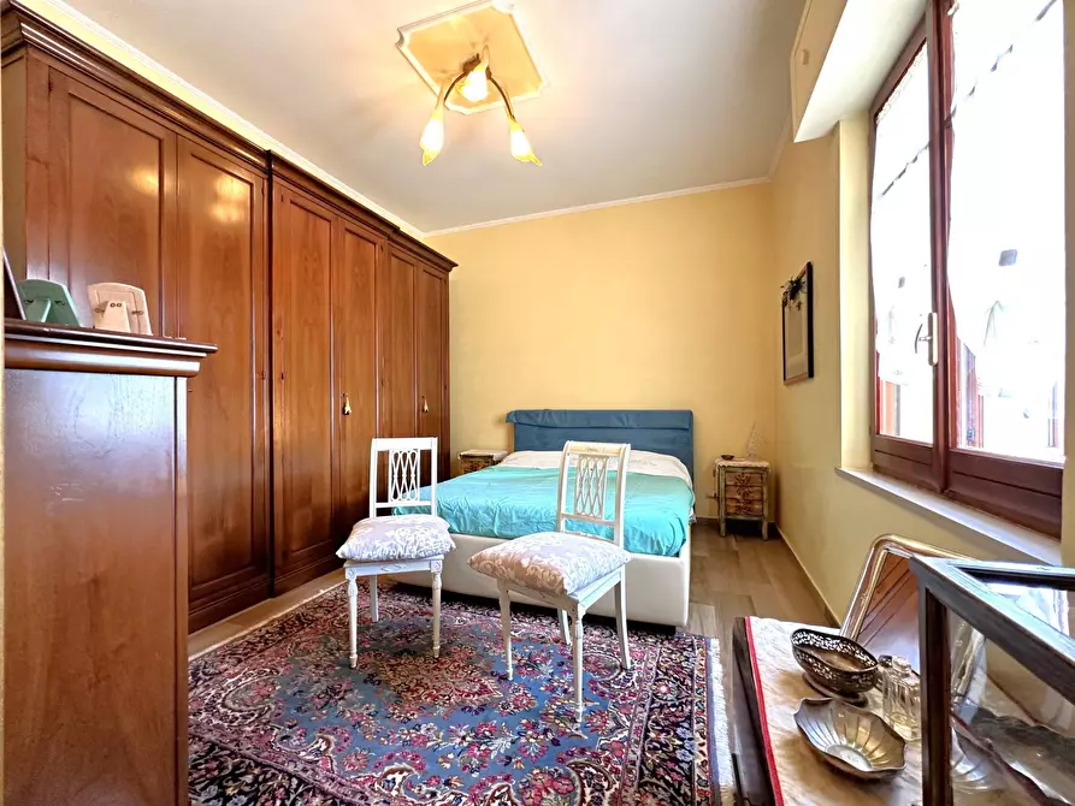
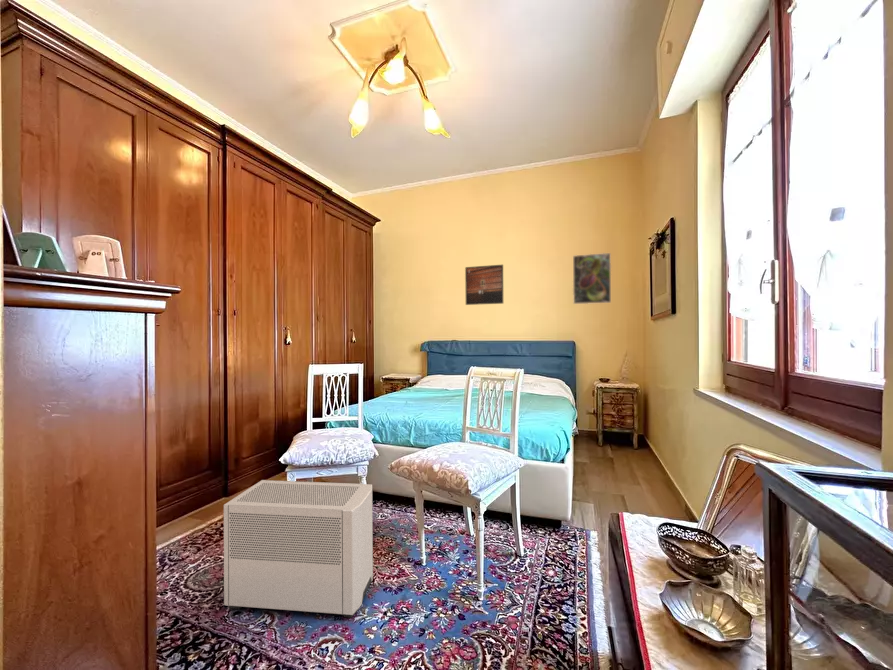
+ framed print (591, 278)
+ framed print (484, 285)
+ air purifier (304, 543)
